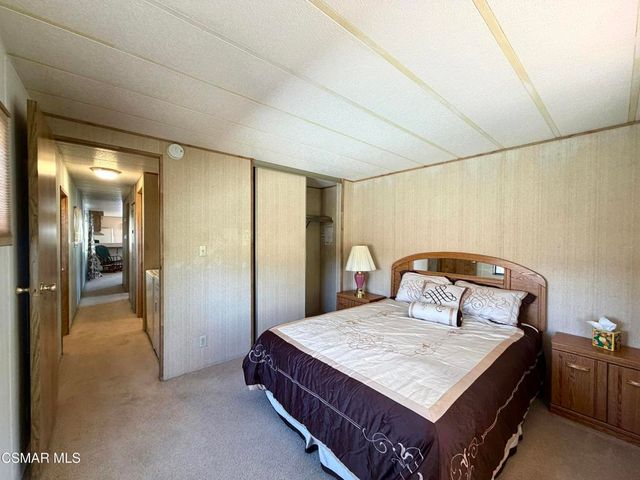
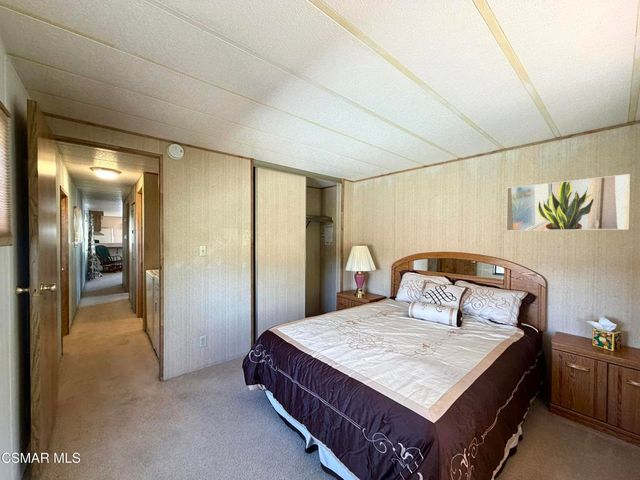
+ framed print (560, 206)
